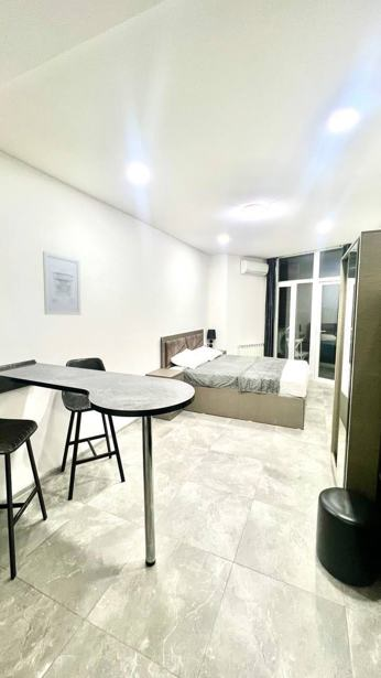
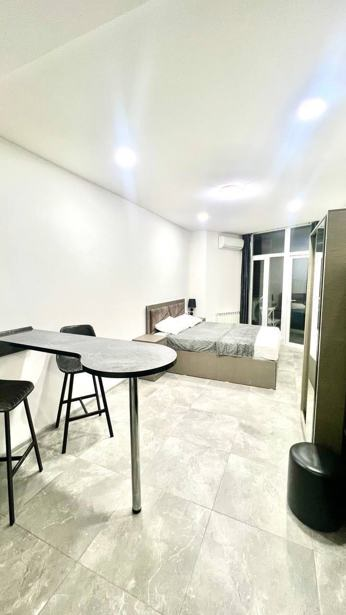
- wall art (63, 286)
